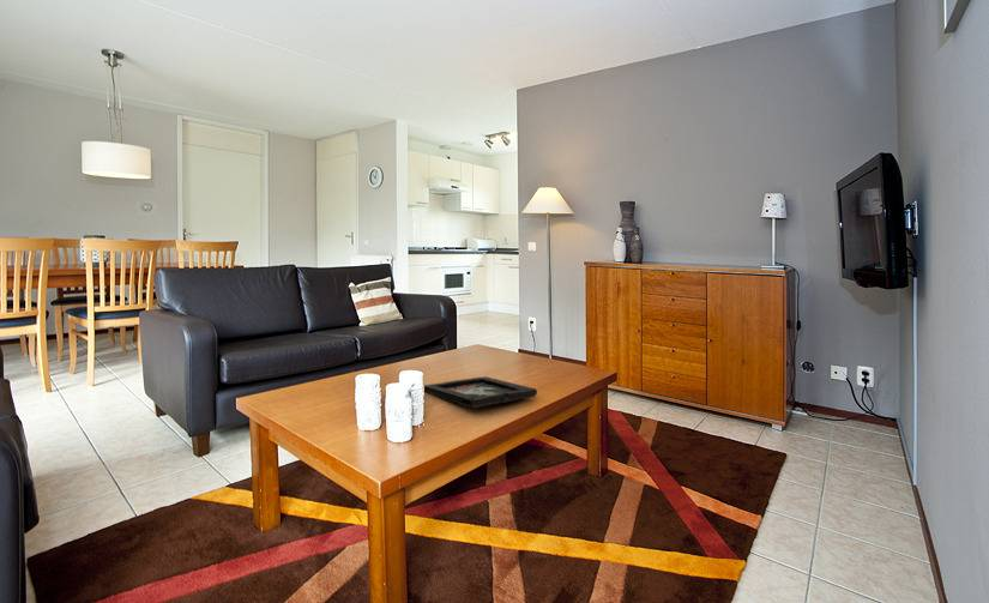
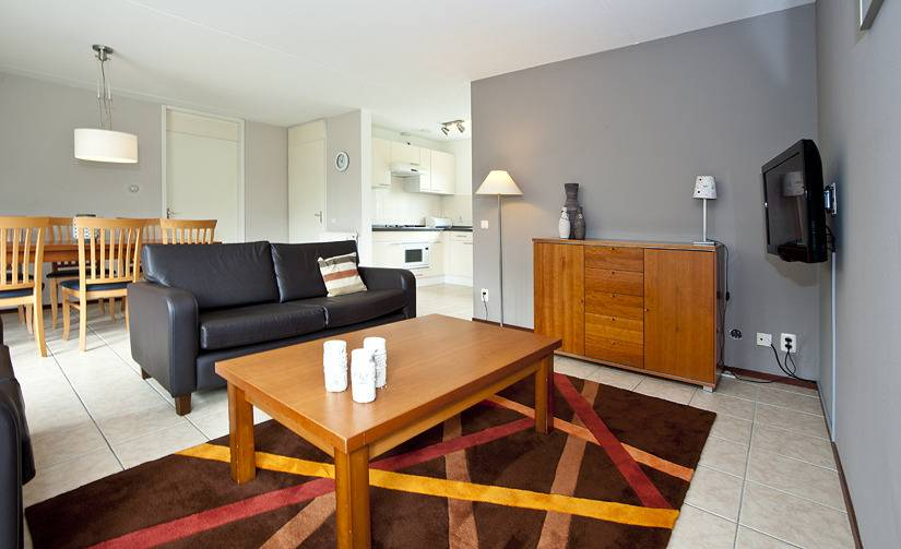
- decorative tray (478, 390)
